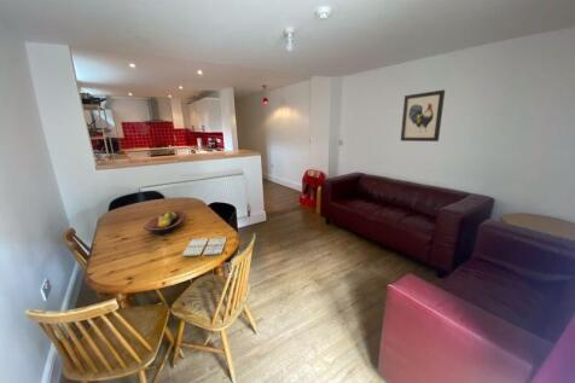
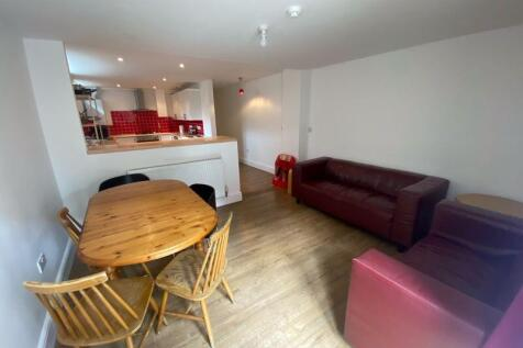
- drink coaster (204, 245)
- wall art (420, 117)
- fruit bowl (165, 220)
